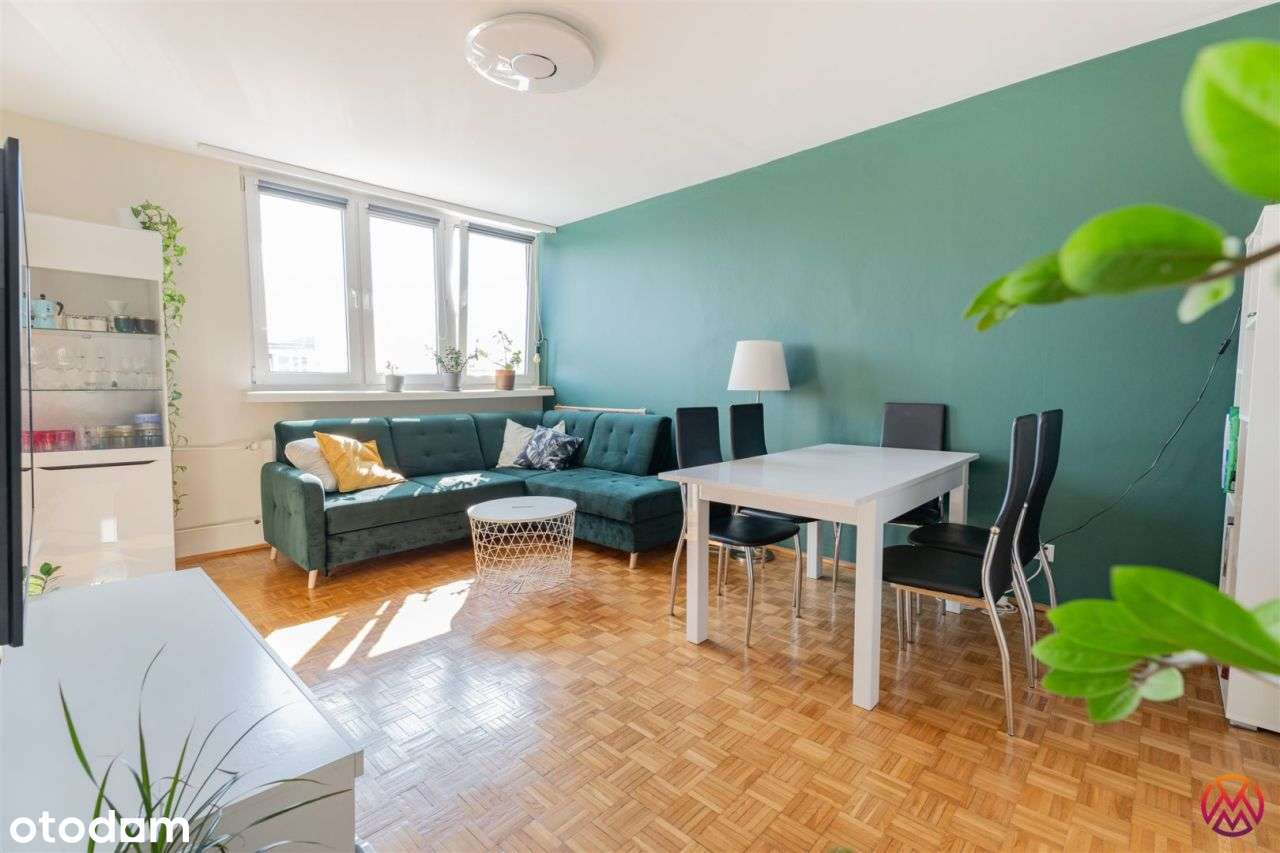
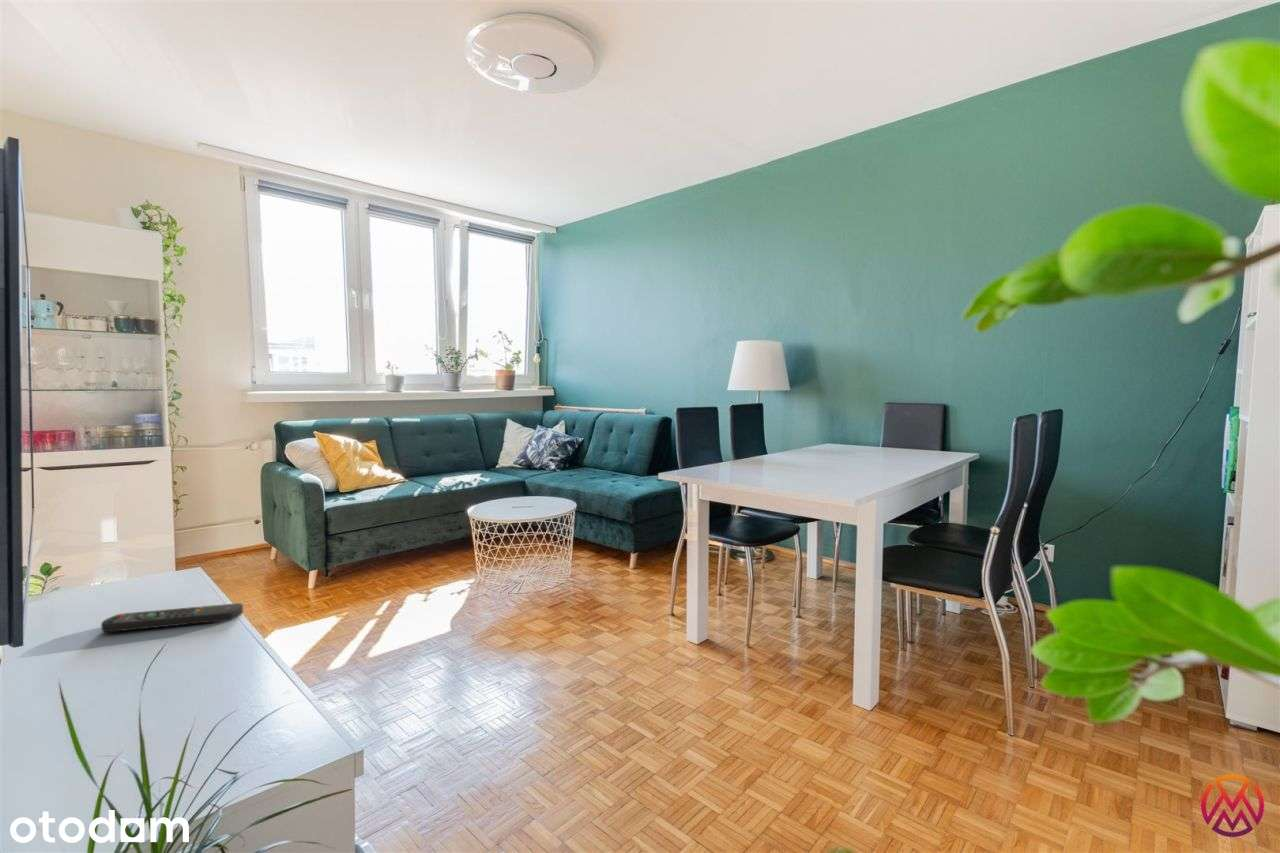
+ remote control (175, 616)
